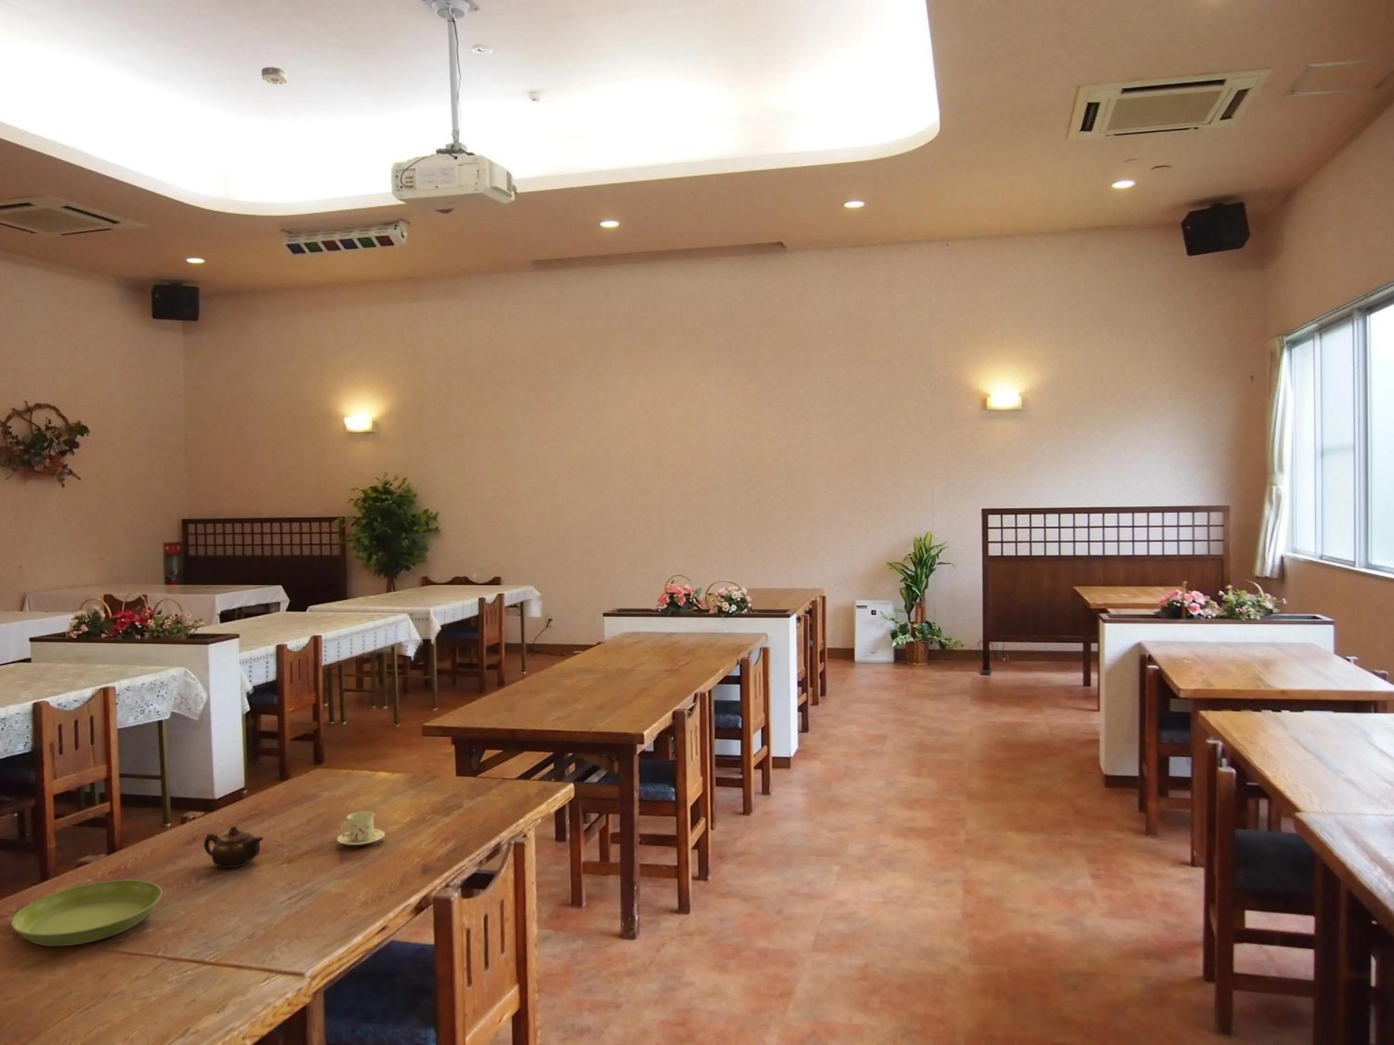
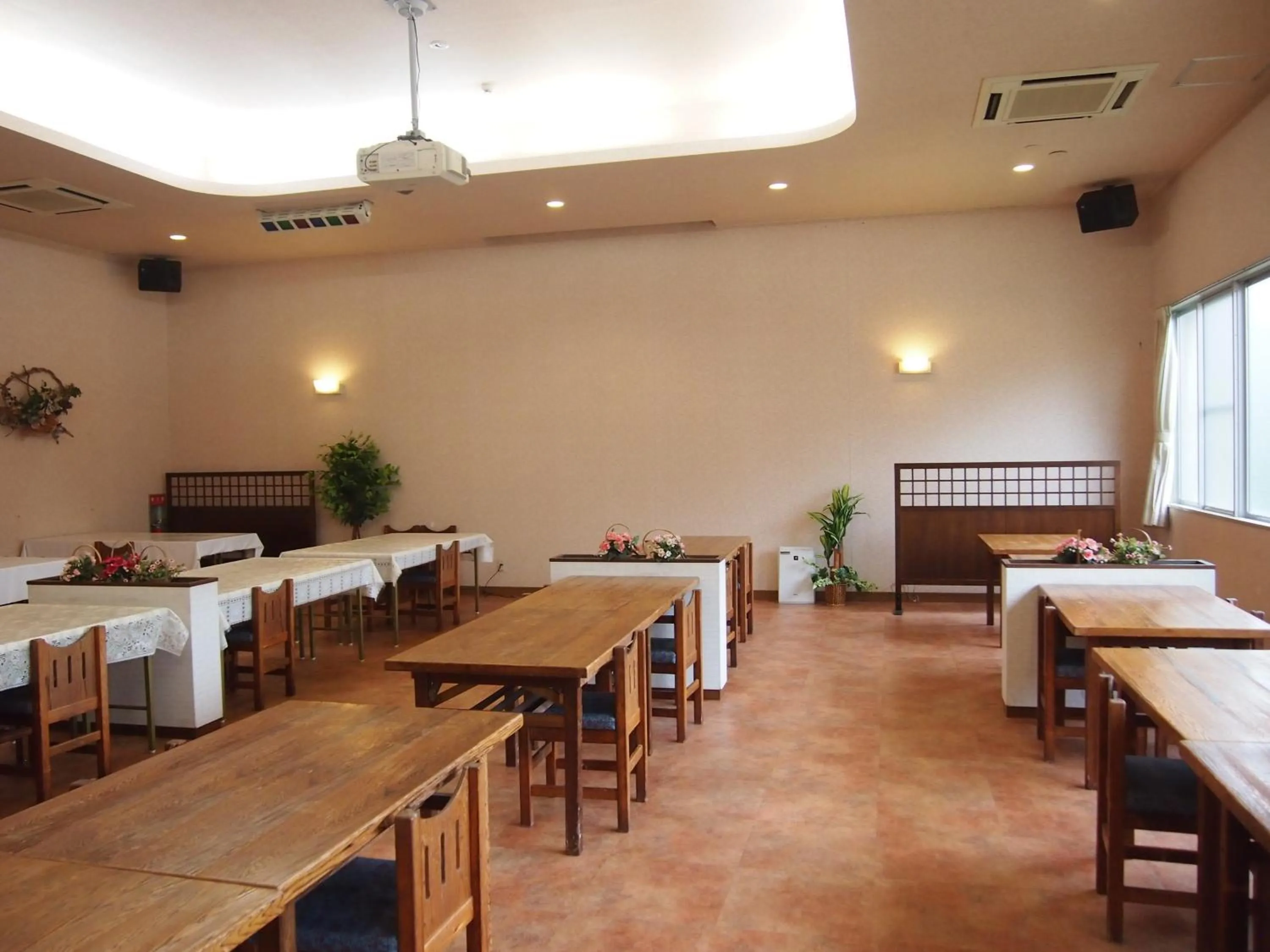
- teapot (234, 844)
- chinaware (361, 828)
- smoke detector (274, 76)
- saucer (89, 914)
